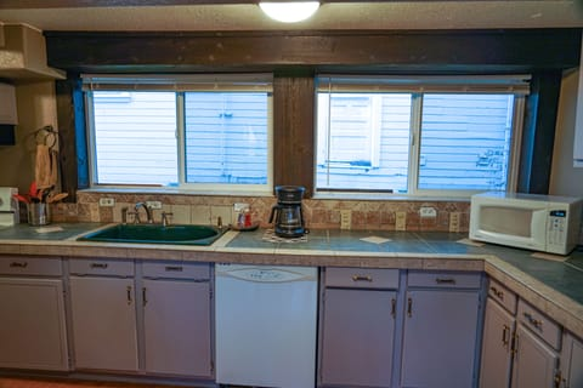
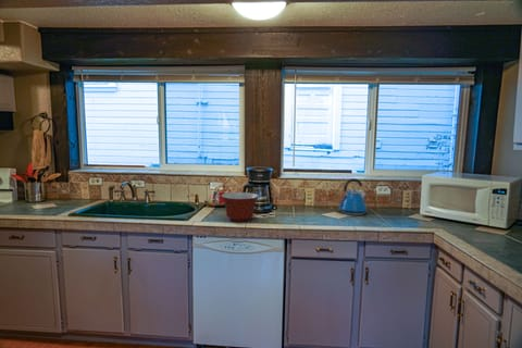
+ mixing bowl (239, 207)
+ kettle (352, 195)
